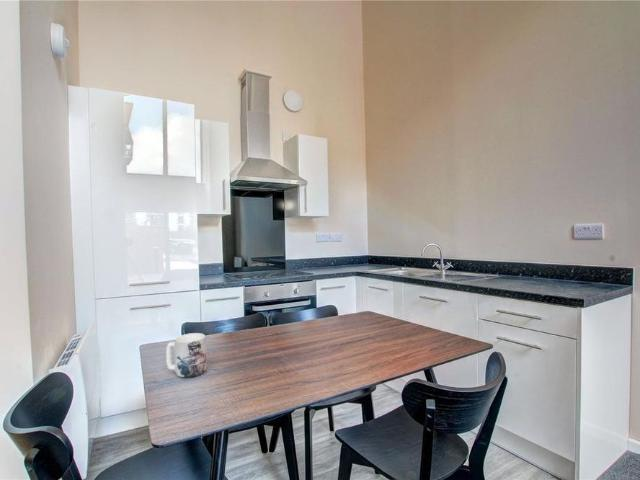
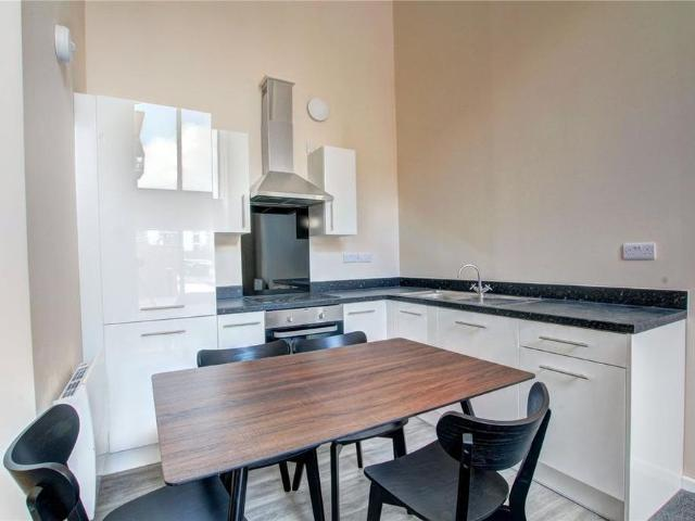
- mug (187, 355)
